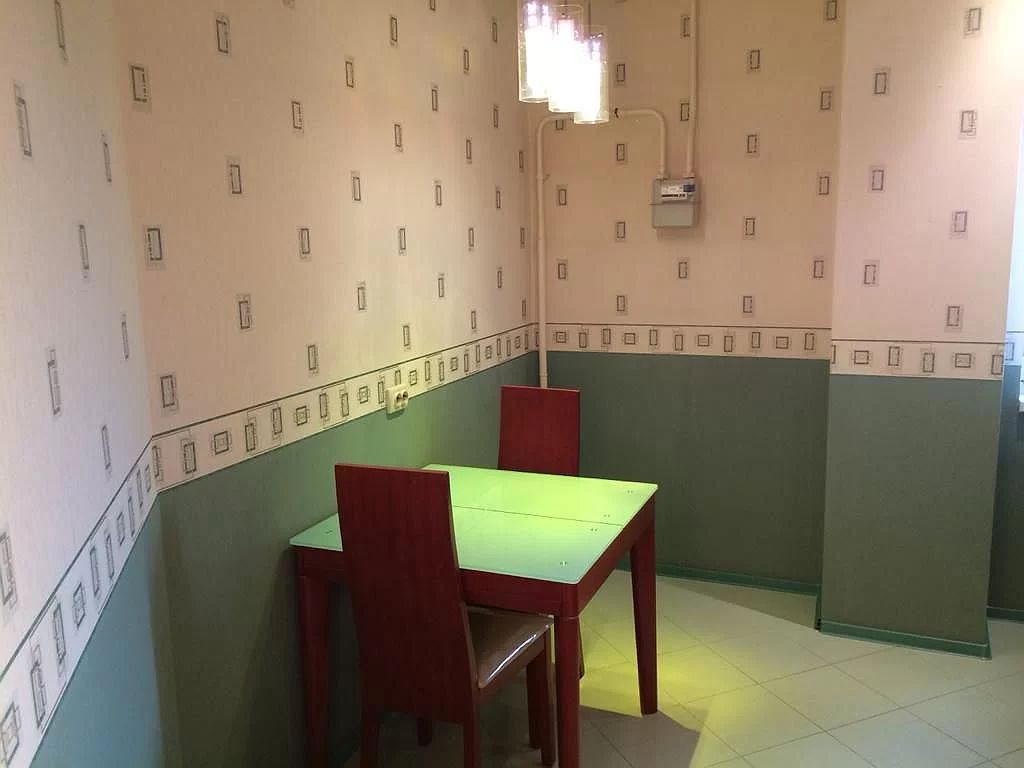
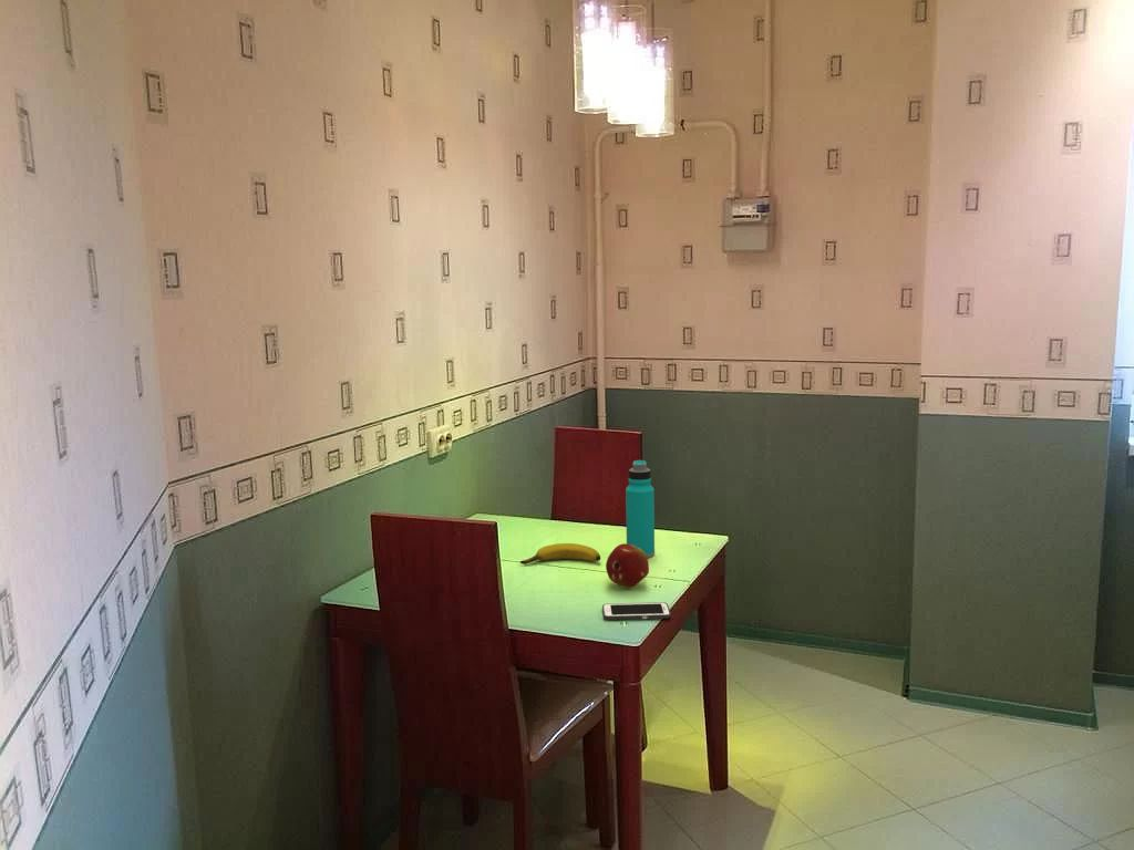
+ fruit (629, 564)
+ banana (561, 553)
+ water bottle (640, 508)
+ cell phone (636, 611)
